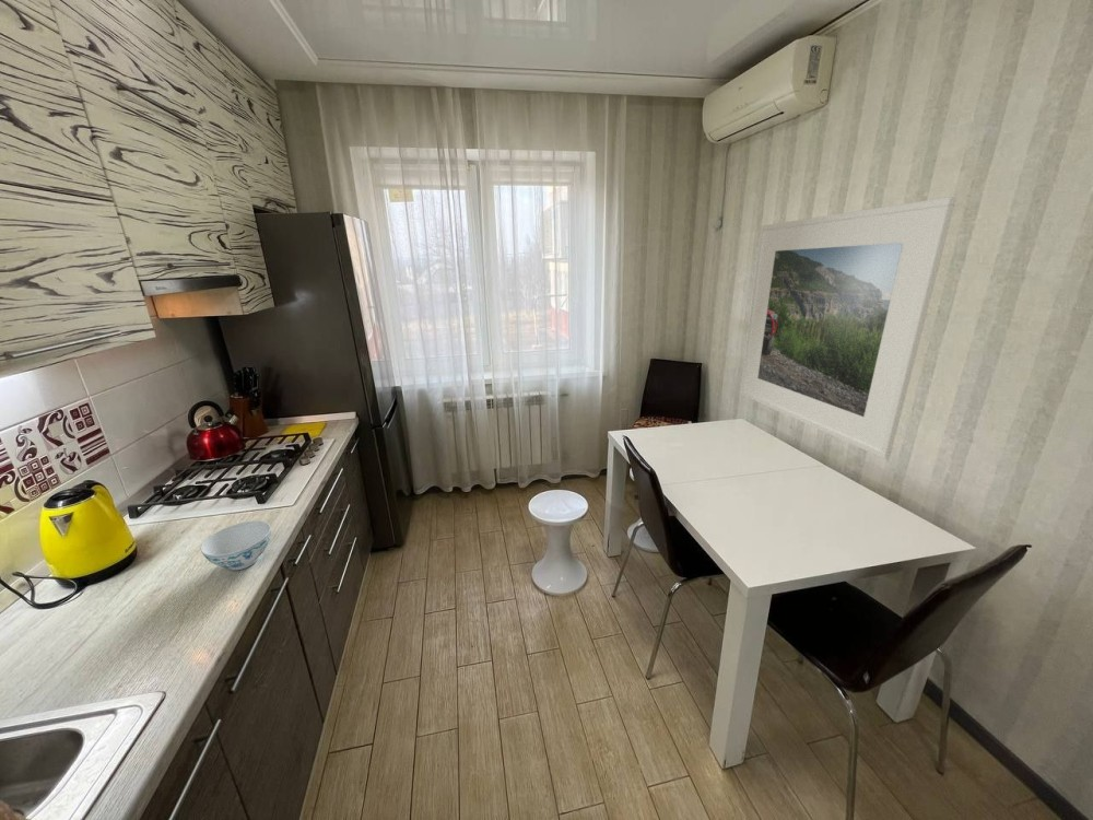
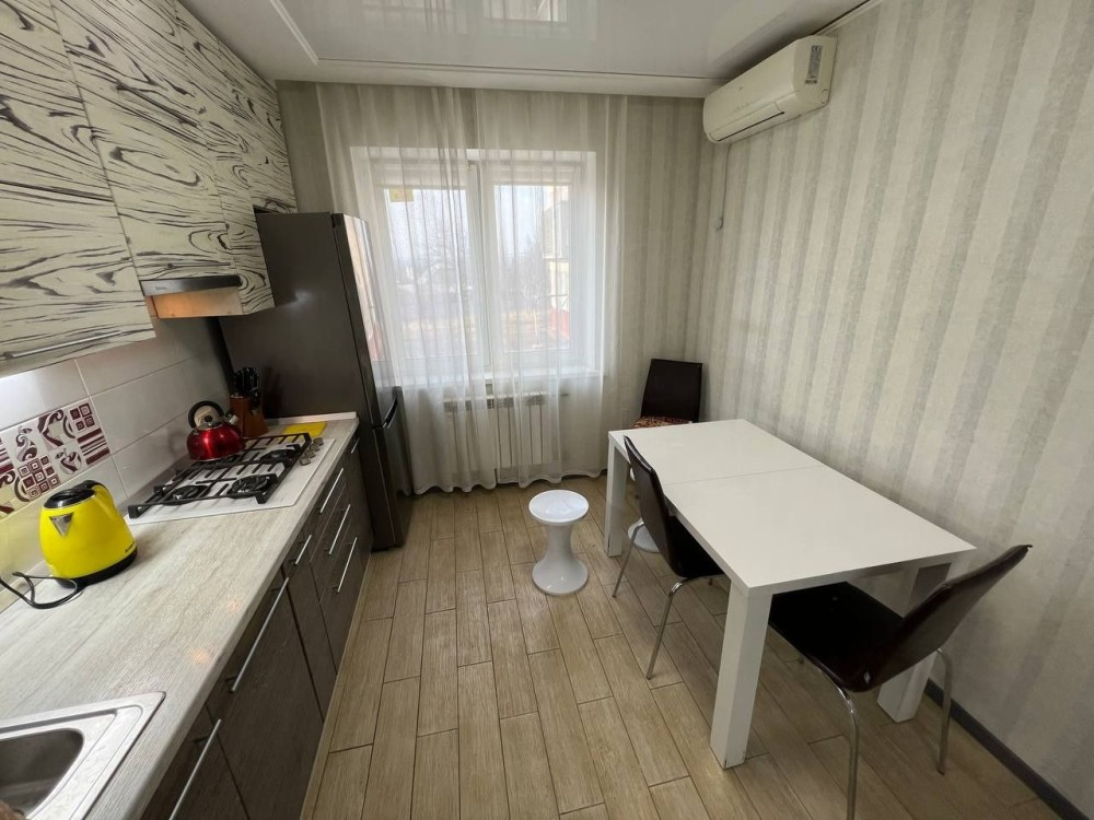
- chinaware (239, 549)
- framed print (815, 325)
